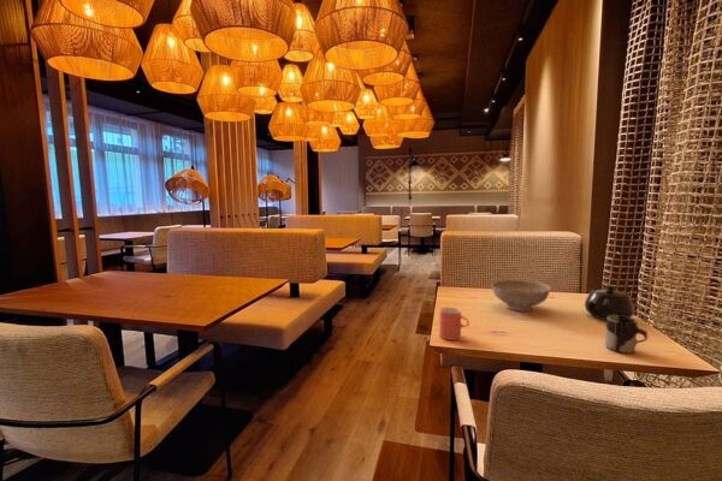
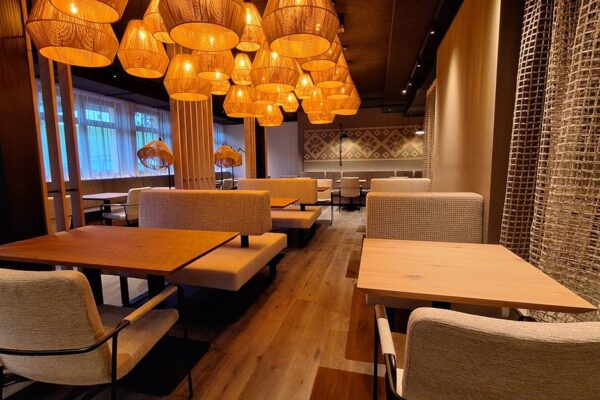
- cup (454, 323)
- decorative bowl (519, 296)
- cup (626, 334)
- teapot (609, 301)
